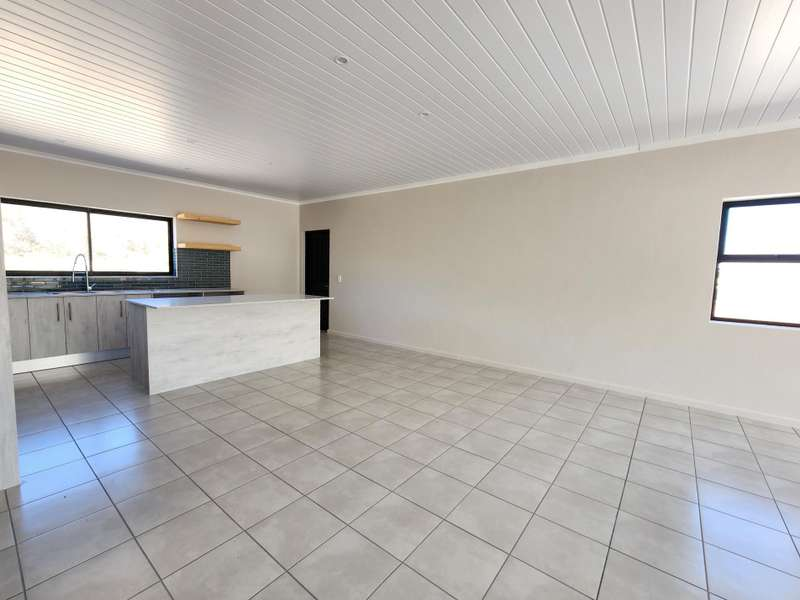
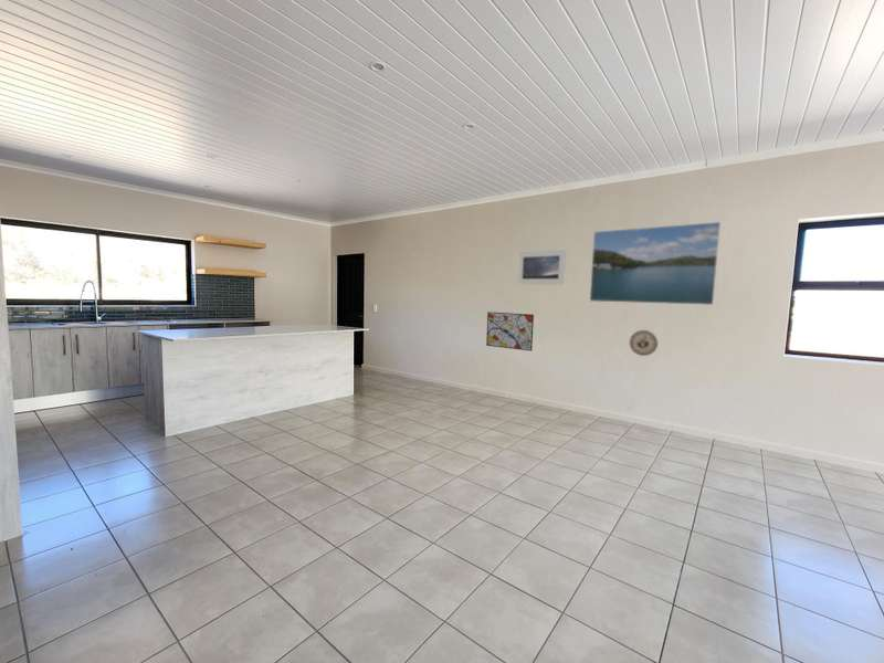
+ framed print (649, 265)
+ wall art (508, 330)
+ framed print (540, 267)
+ decorative plate (643, 343)
